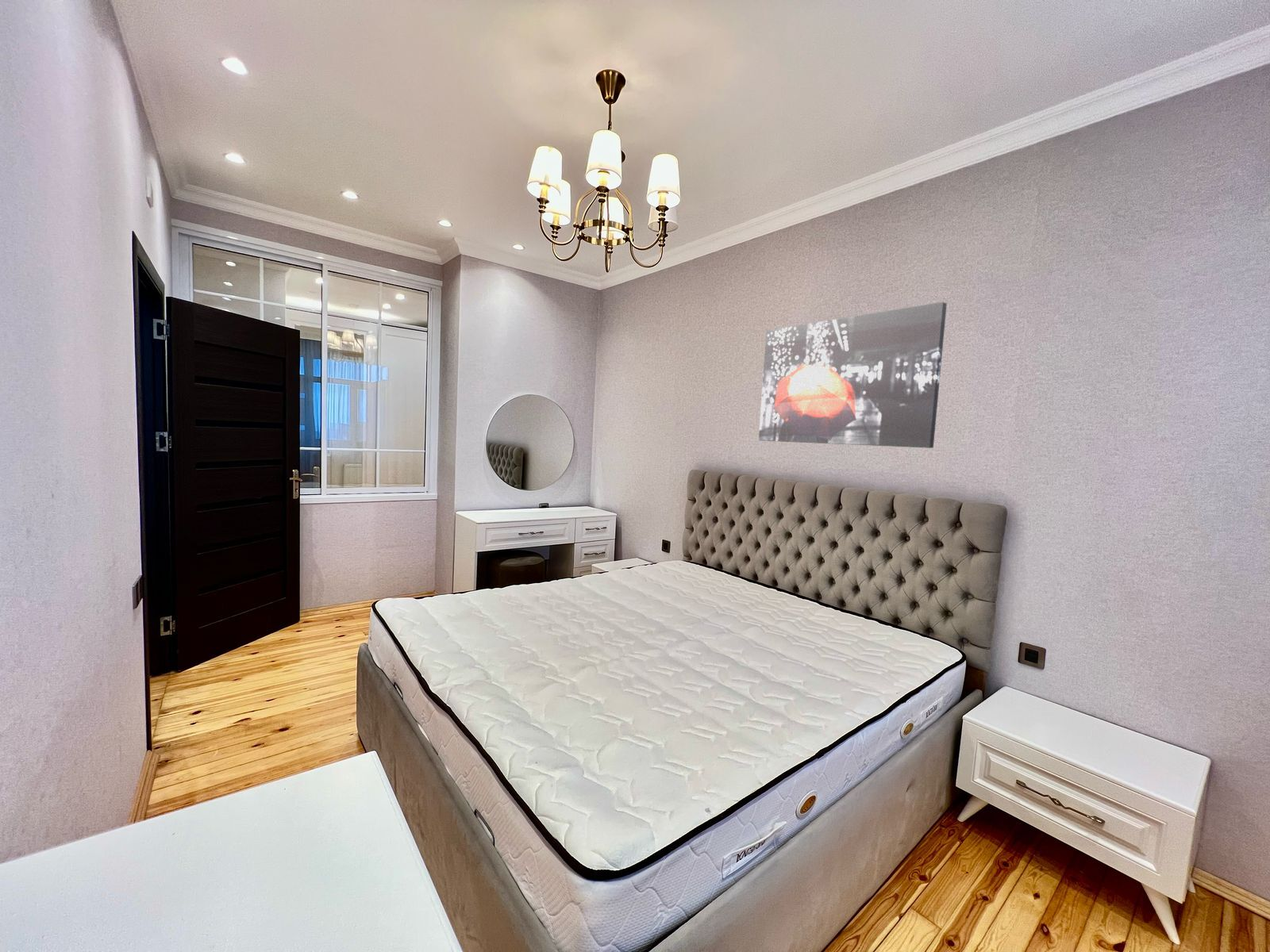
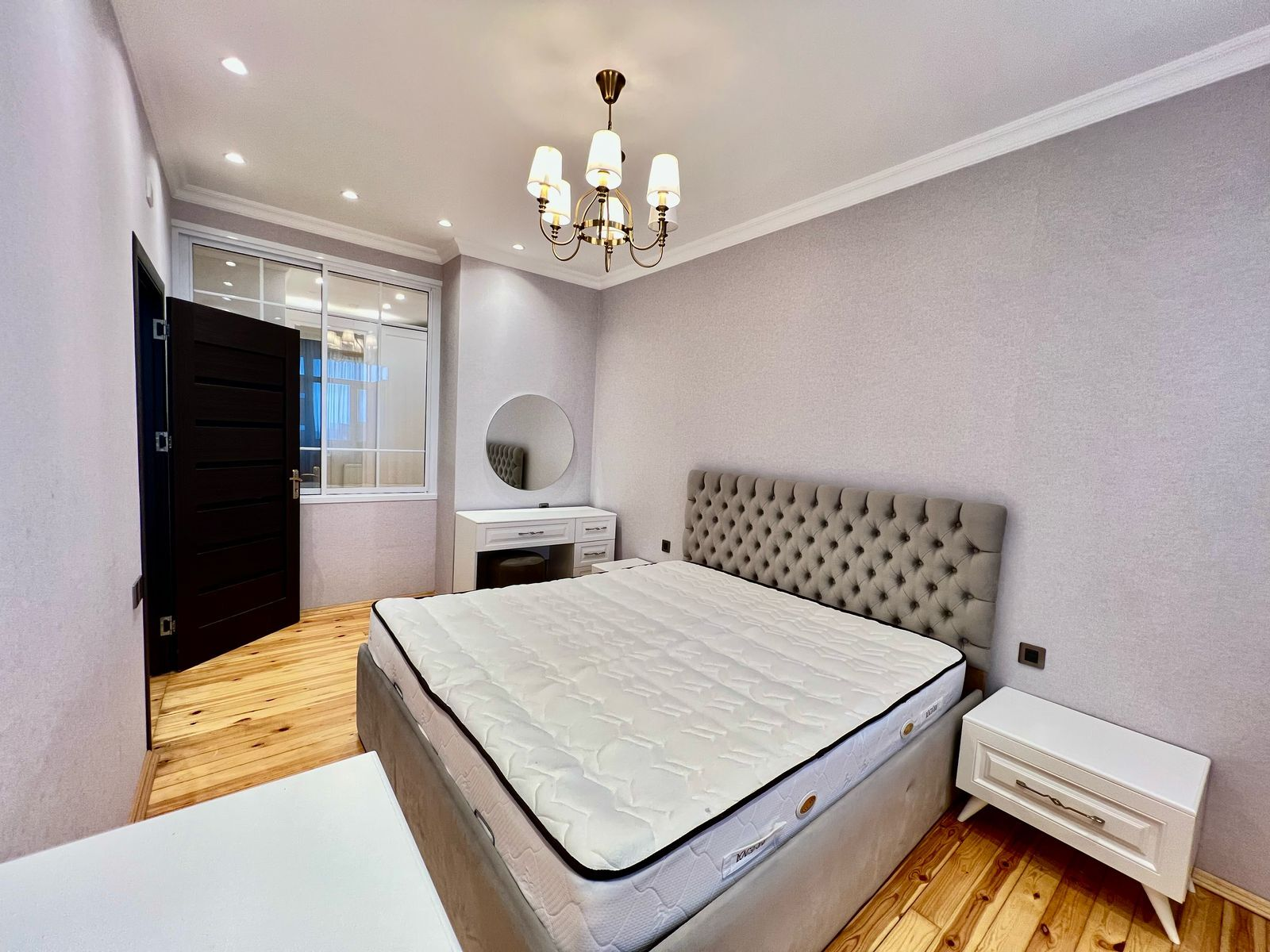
- wall art (839, 382)
